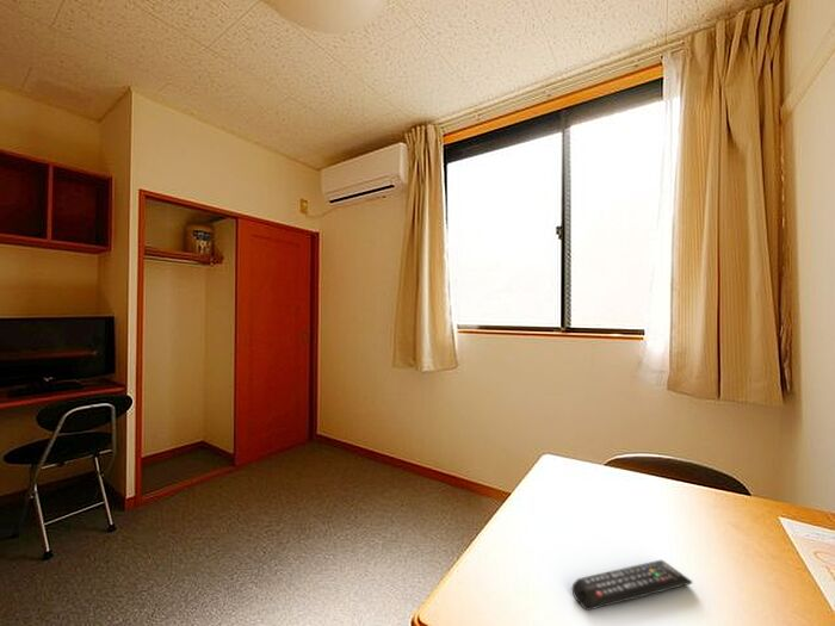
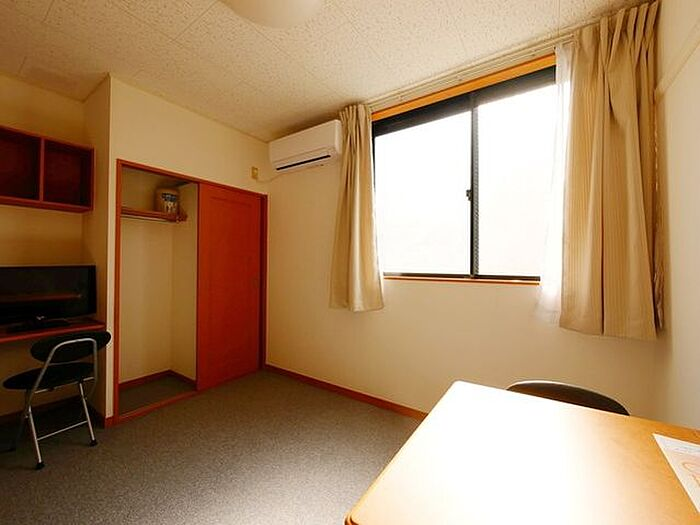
- remote control (632, 584)
